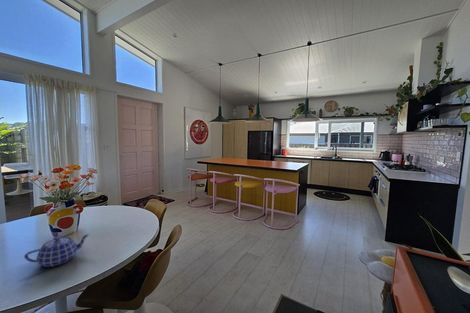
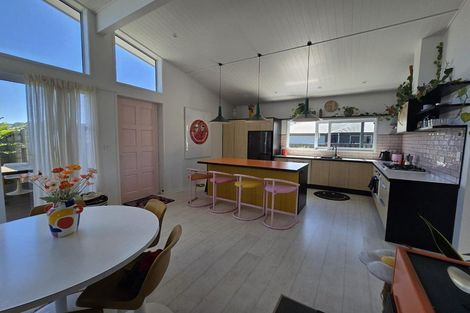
- teapot (59, 248)
